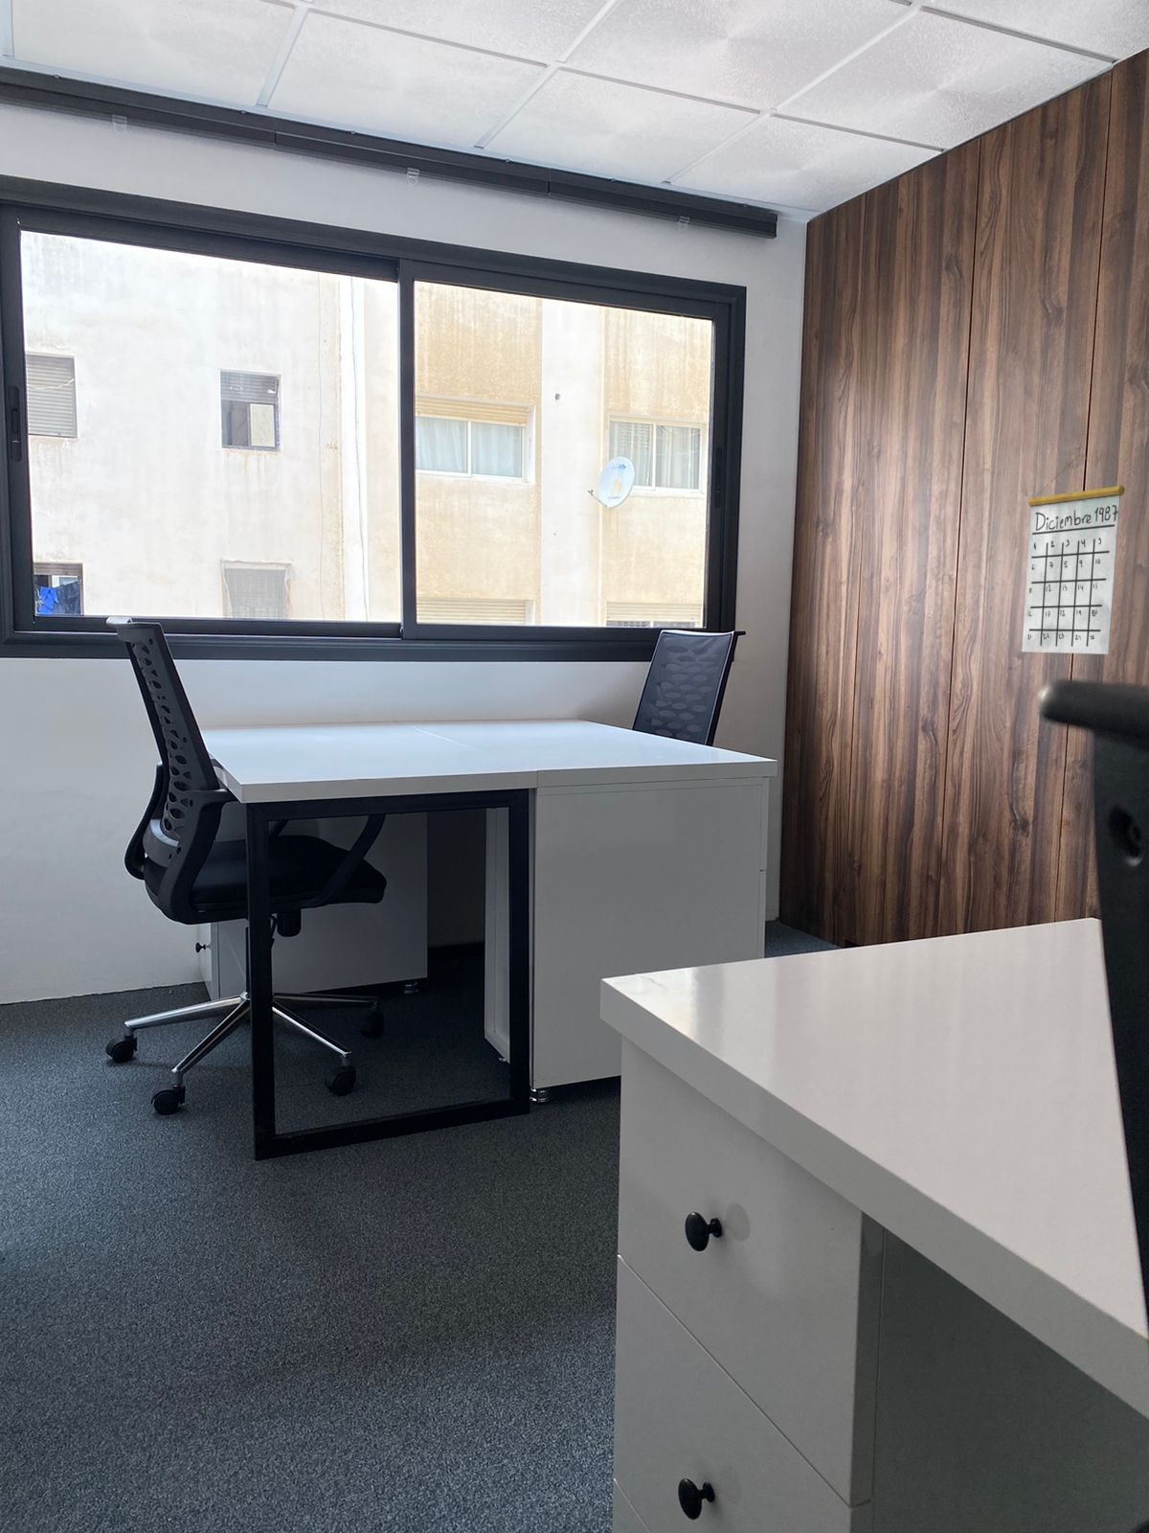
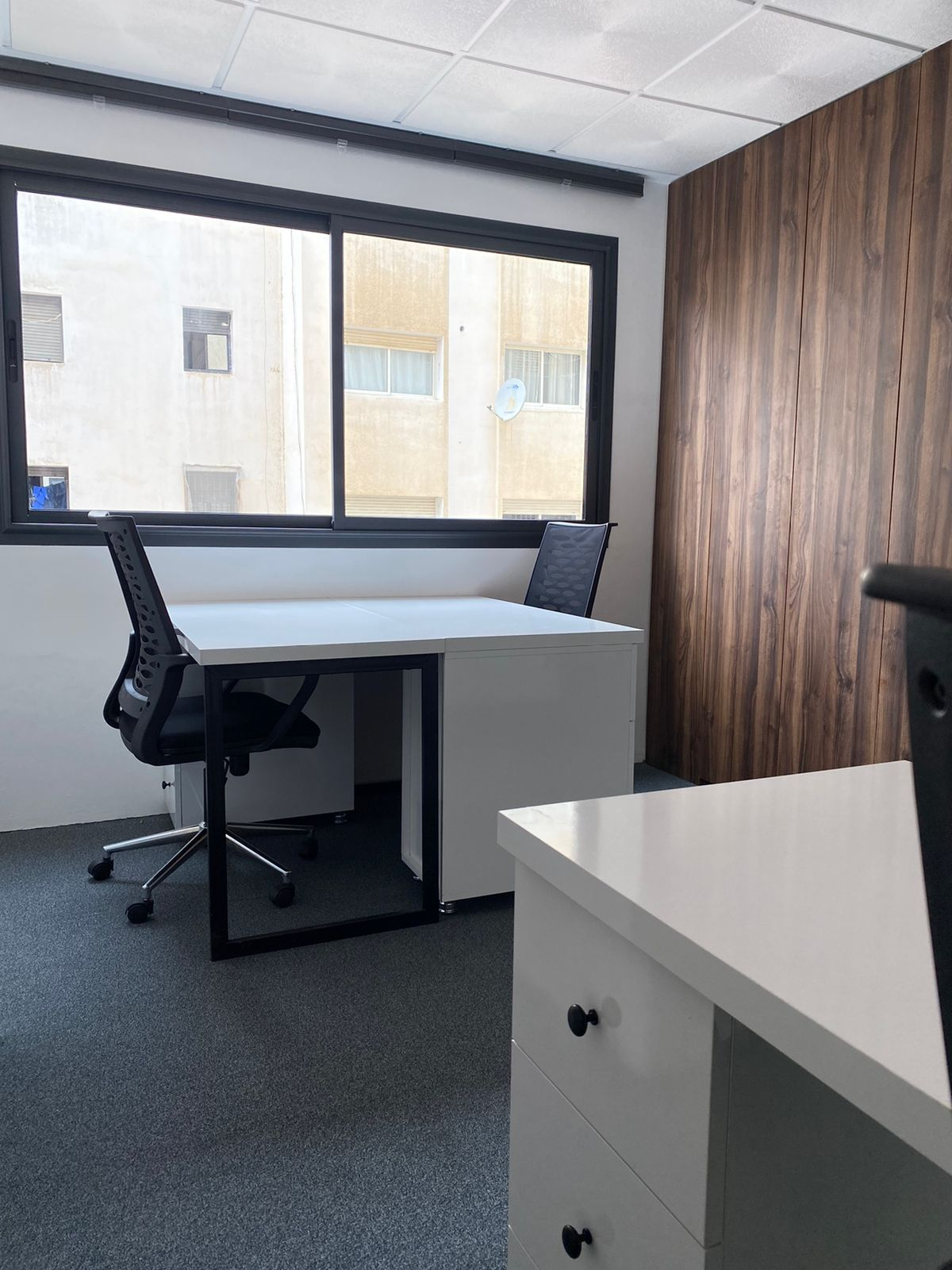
- calendar (1071, 554)
